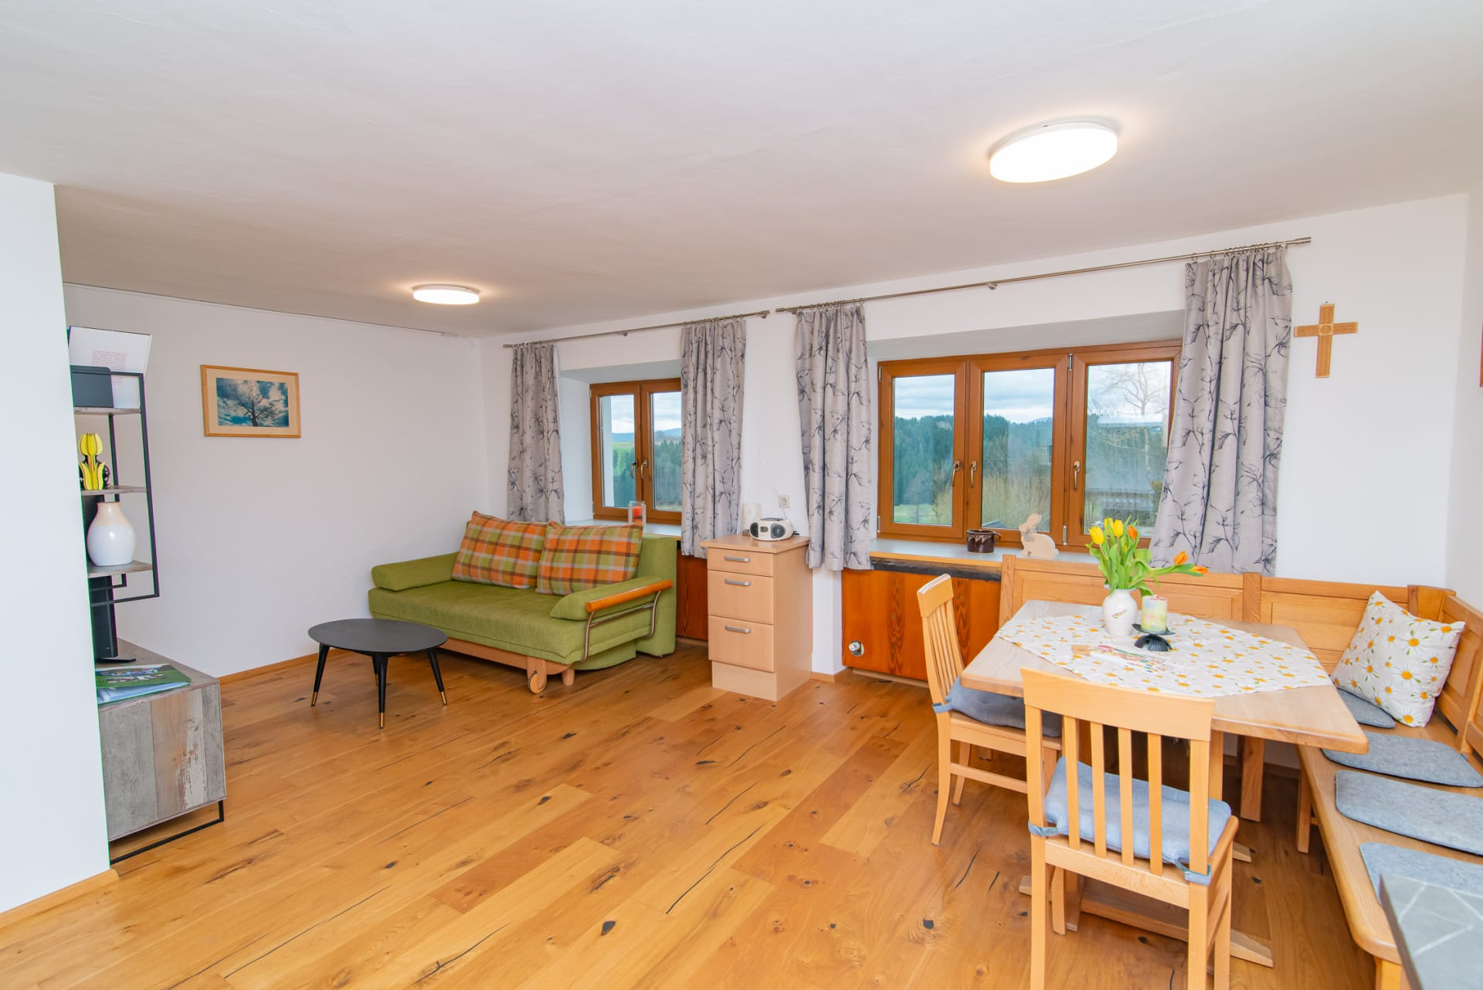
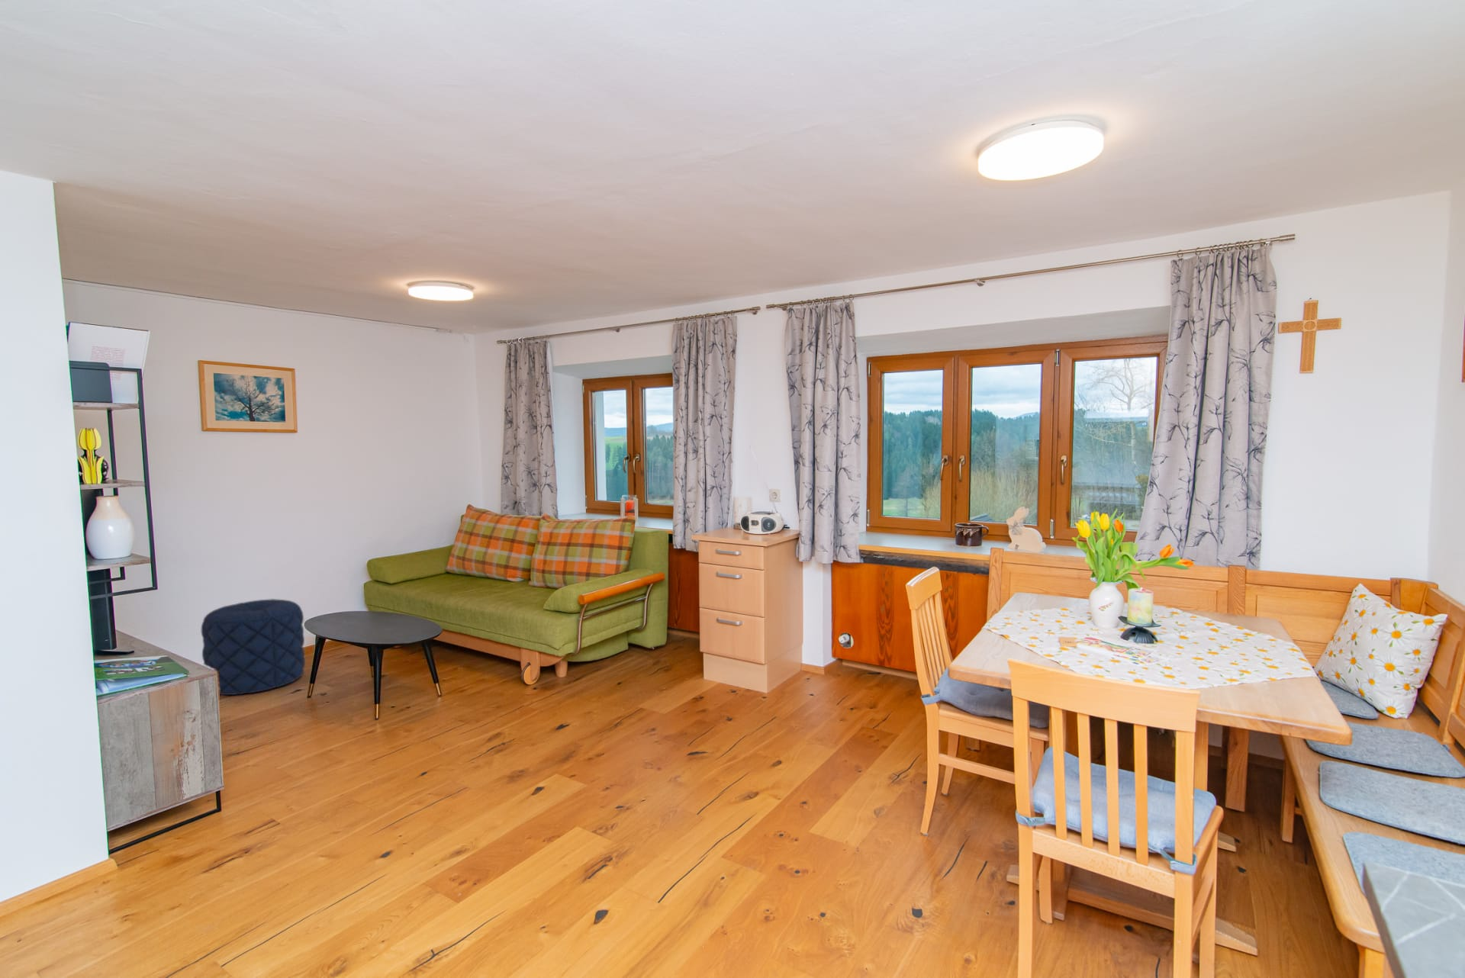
+ pouf (254, 643)
